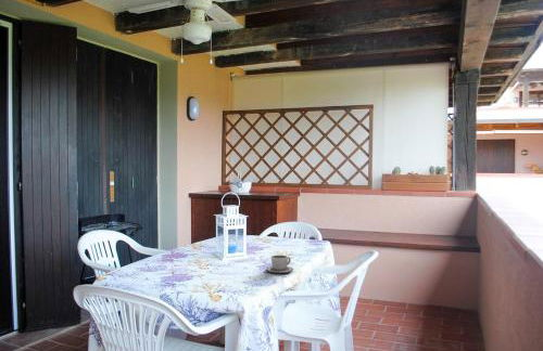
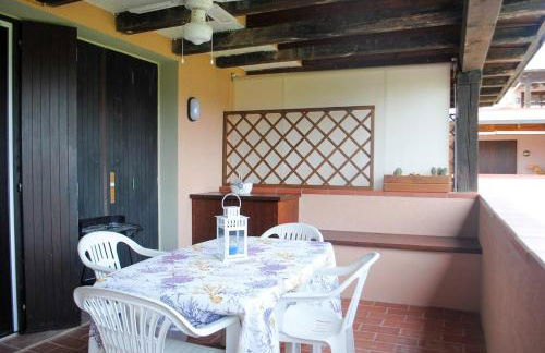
- cup (279, 263)
